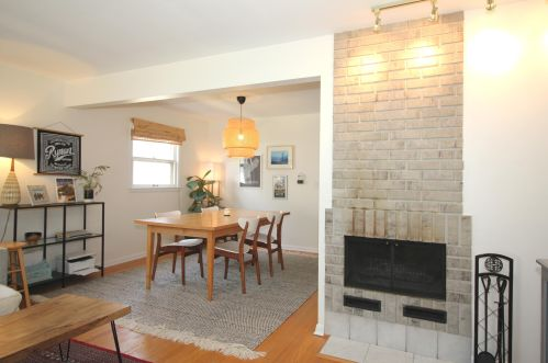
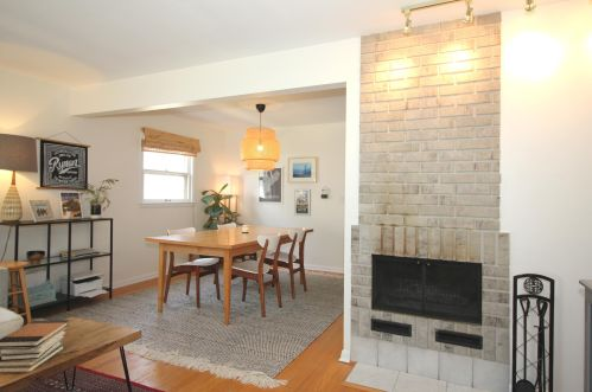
+ book stack (33, 343)
